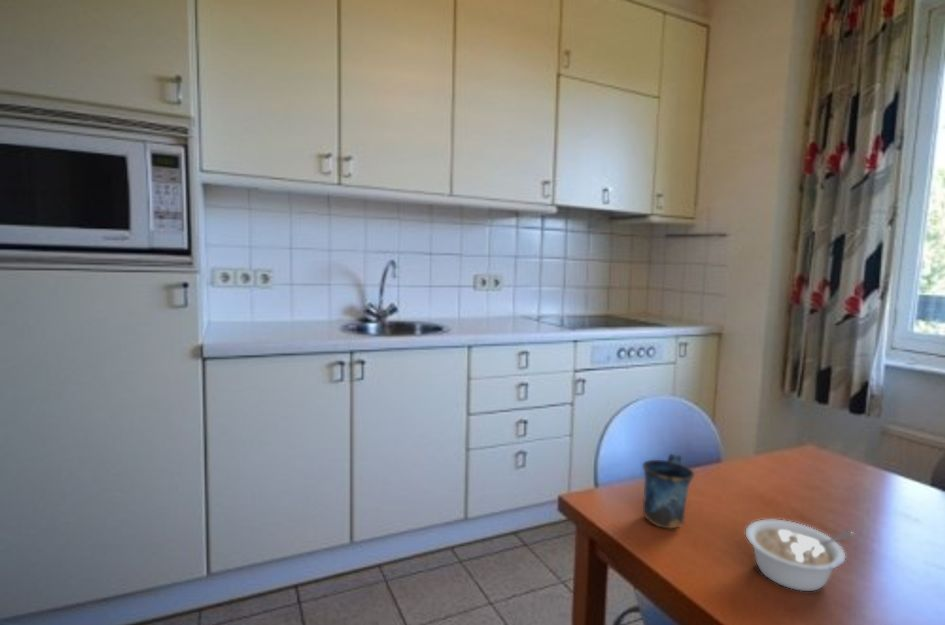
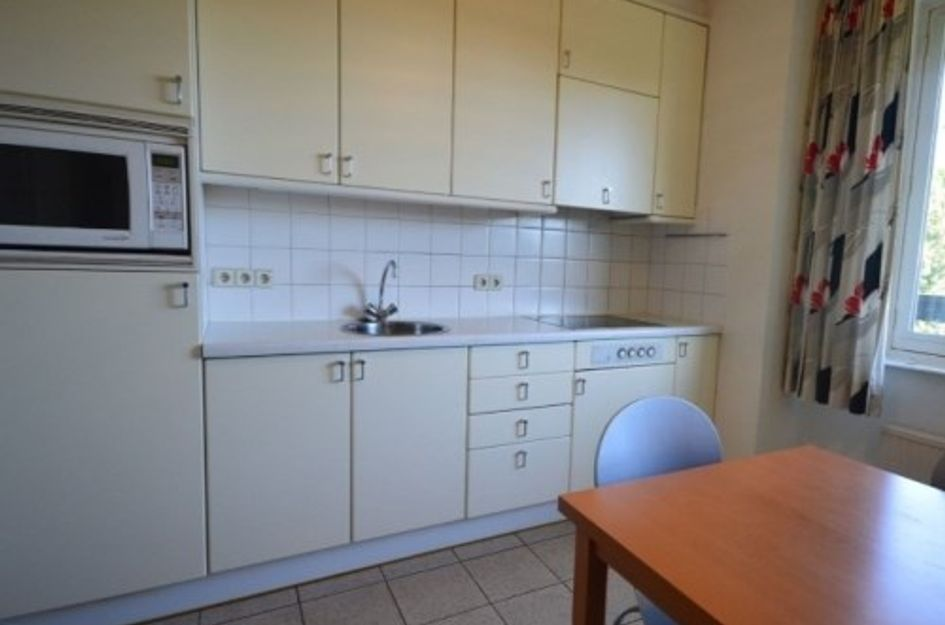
- legume (793, 552)
- mug (671, 491)
